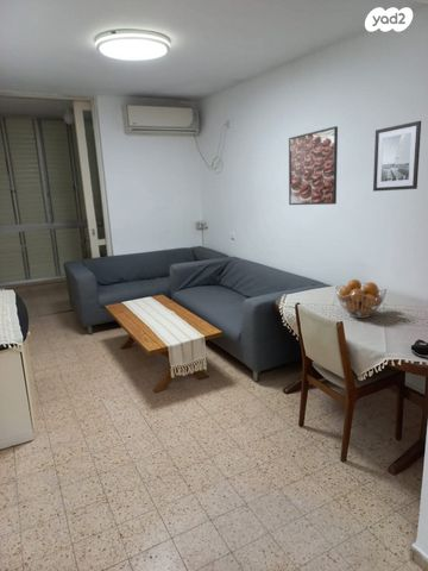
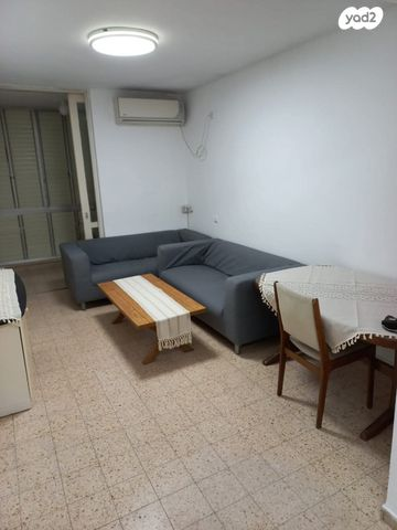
- fruit basket (359, 297)
- wall art (395, 158)
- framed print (310, 169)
